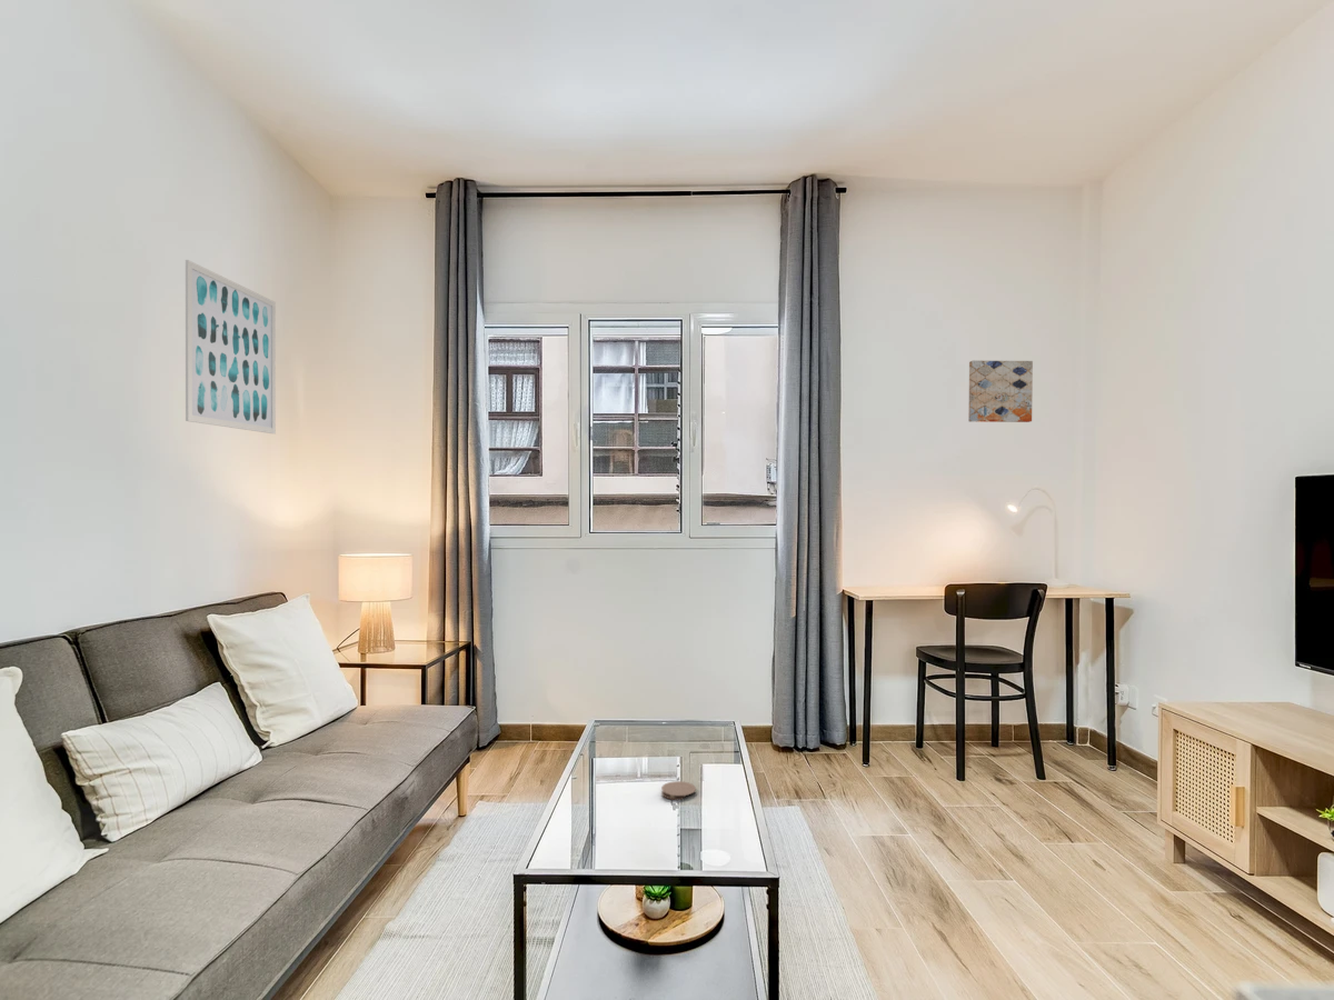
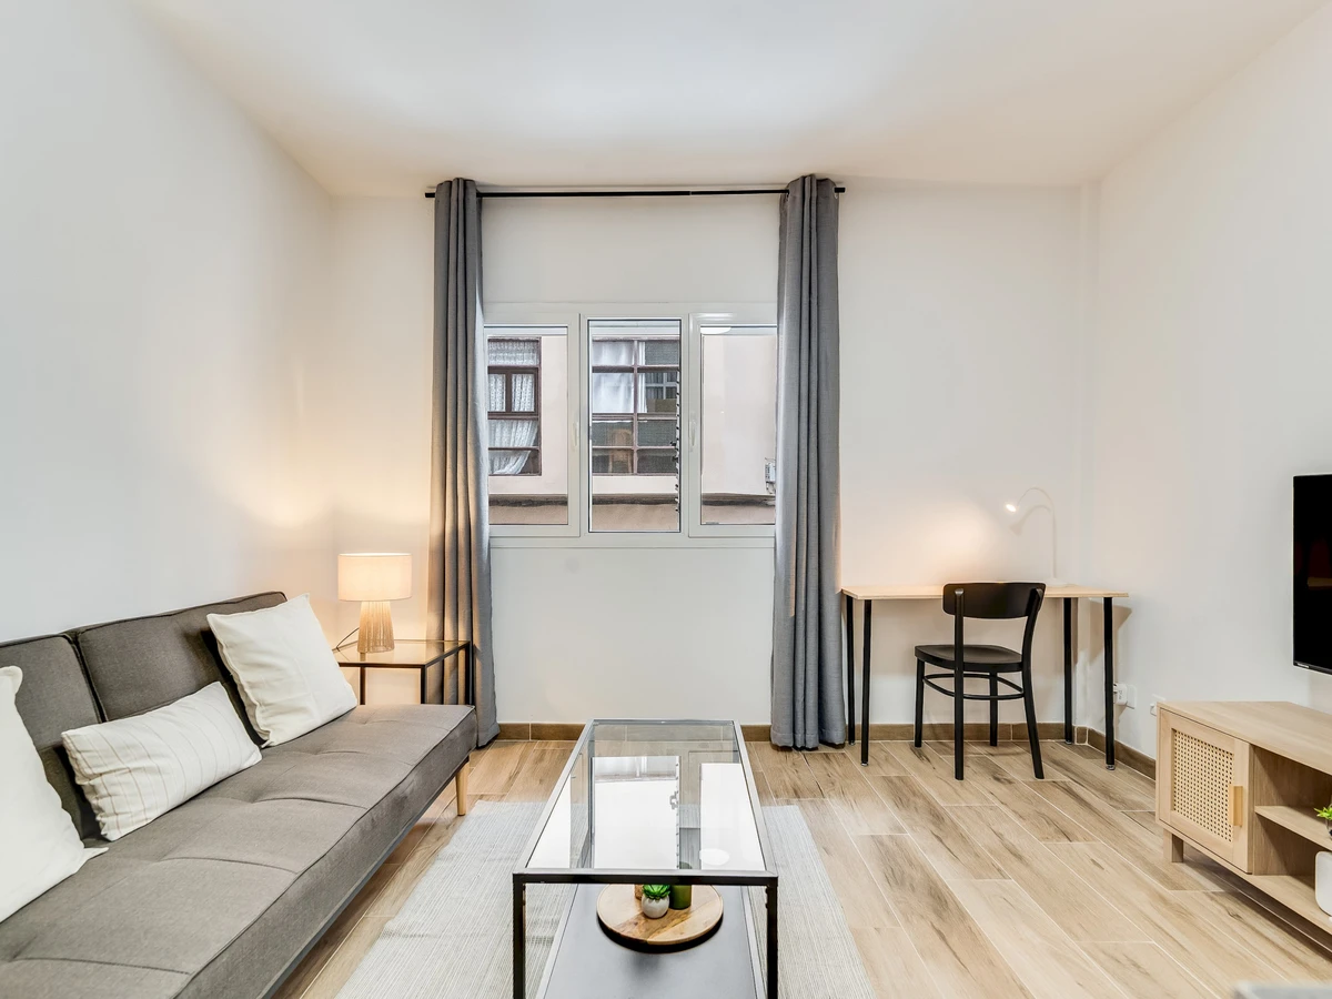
- wall art (235, 356)
- coaster (678, 790)
- wall art (999, 391)
